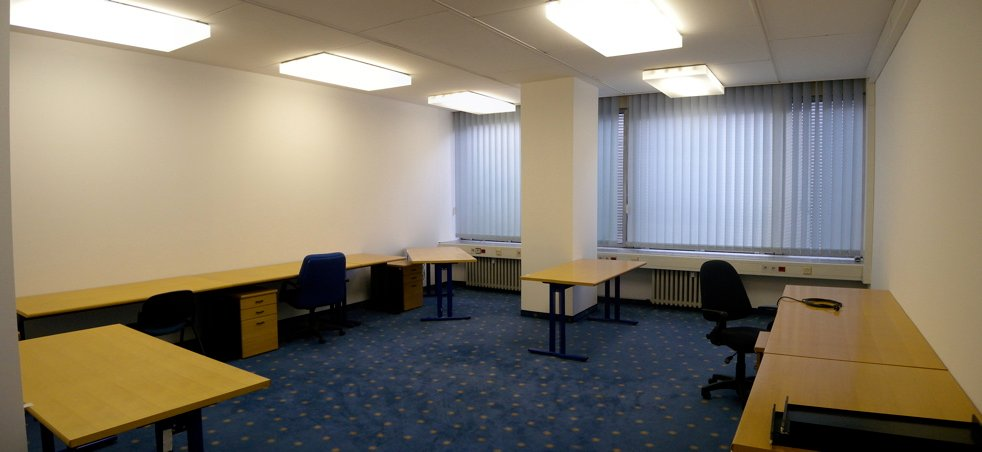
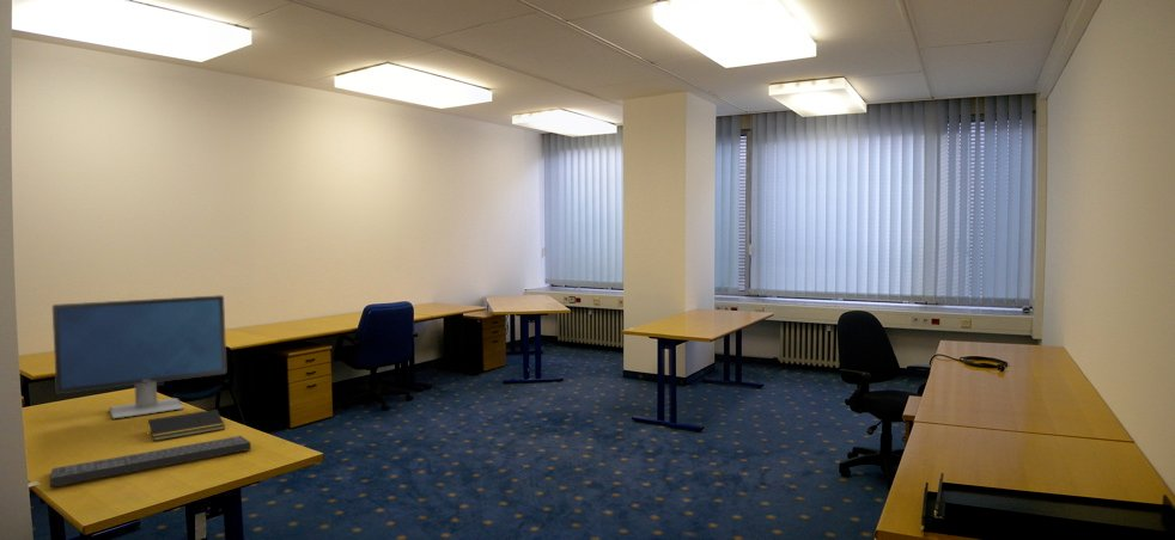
+ notepad (187, 424)
+ keyboard (156, 456)
+ monitor (145, 354)
